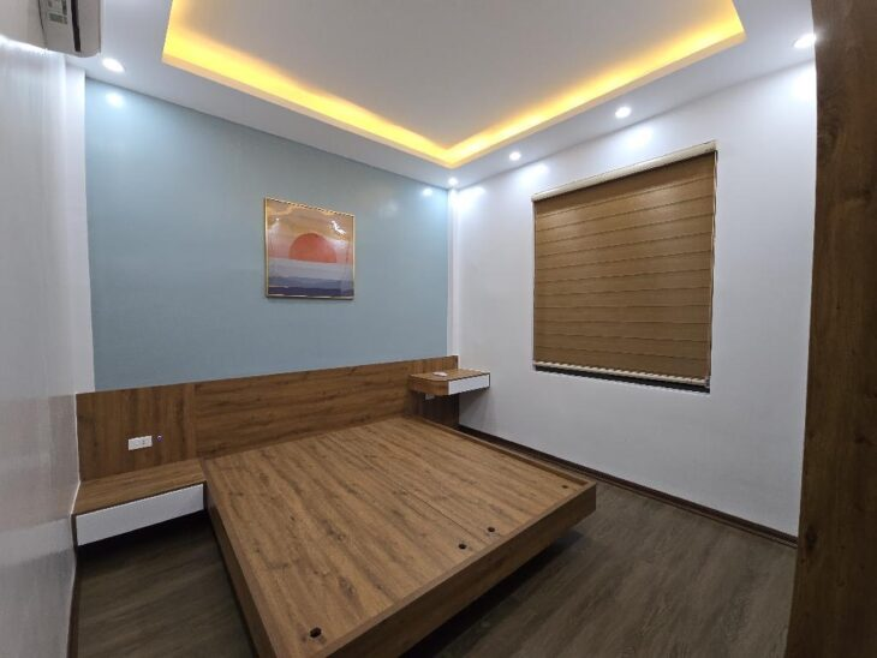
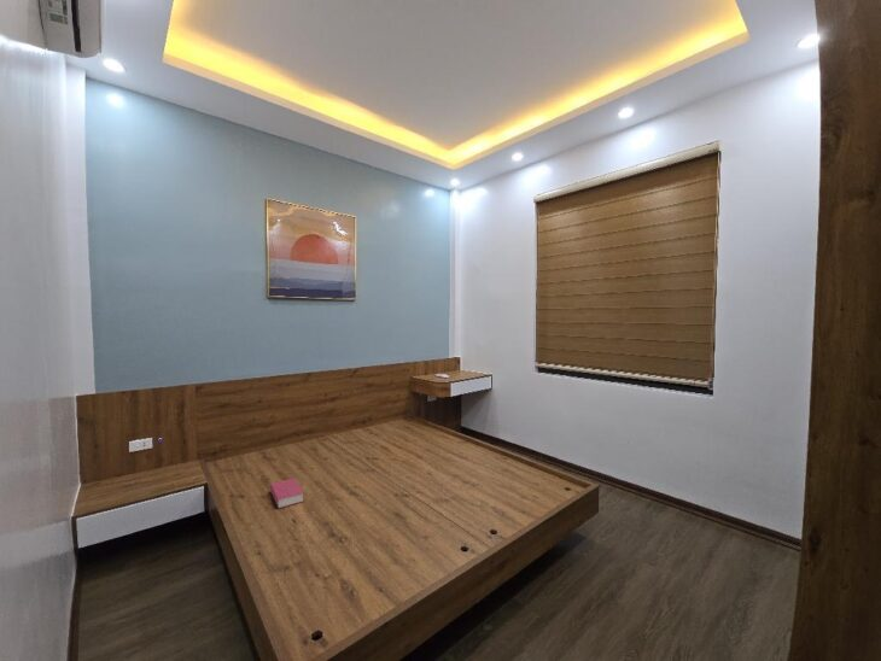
+ book (286, 492)
